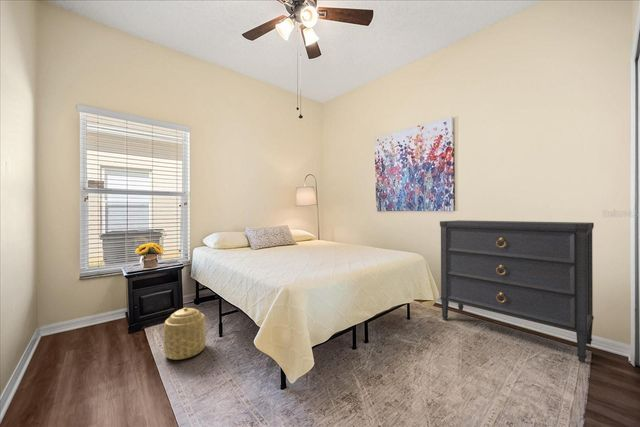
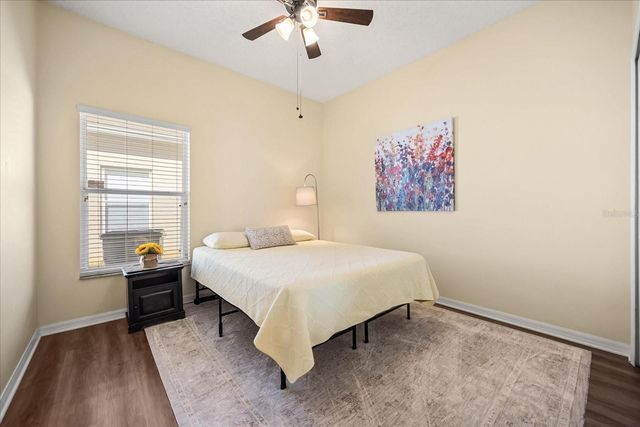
- basket (185, 329)
- dresser (508, 276)
